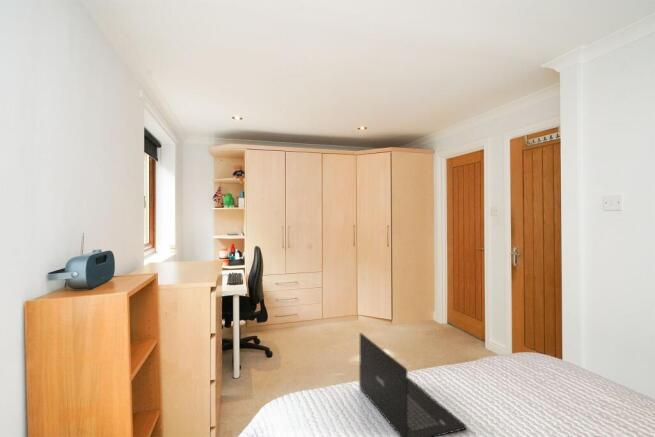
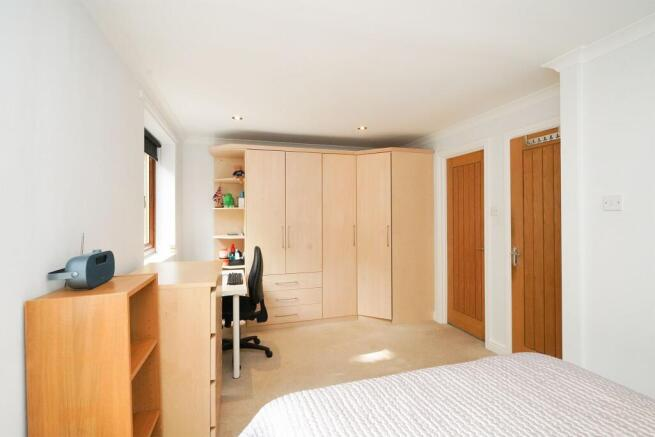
- laptop (406, 375)
